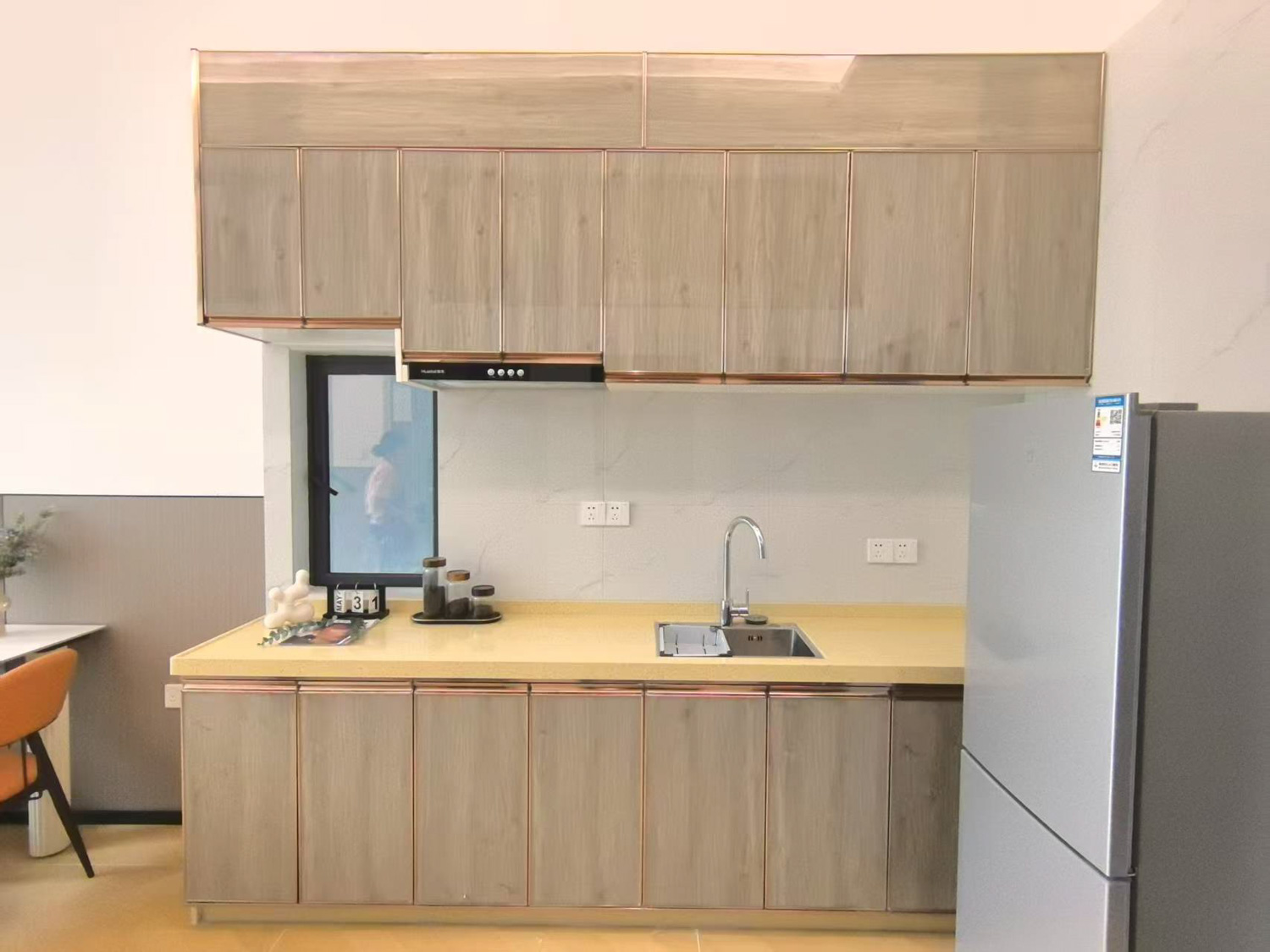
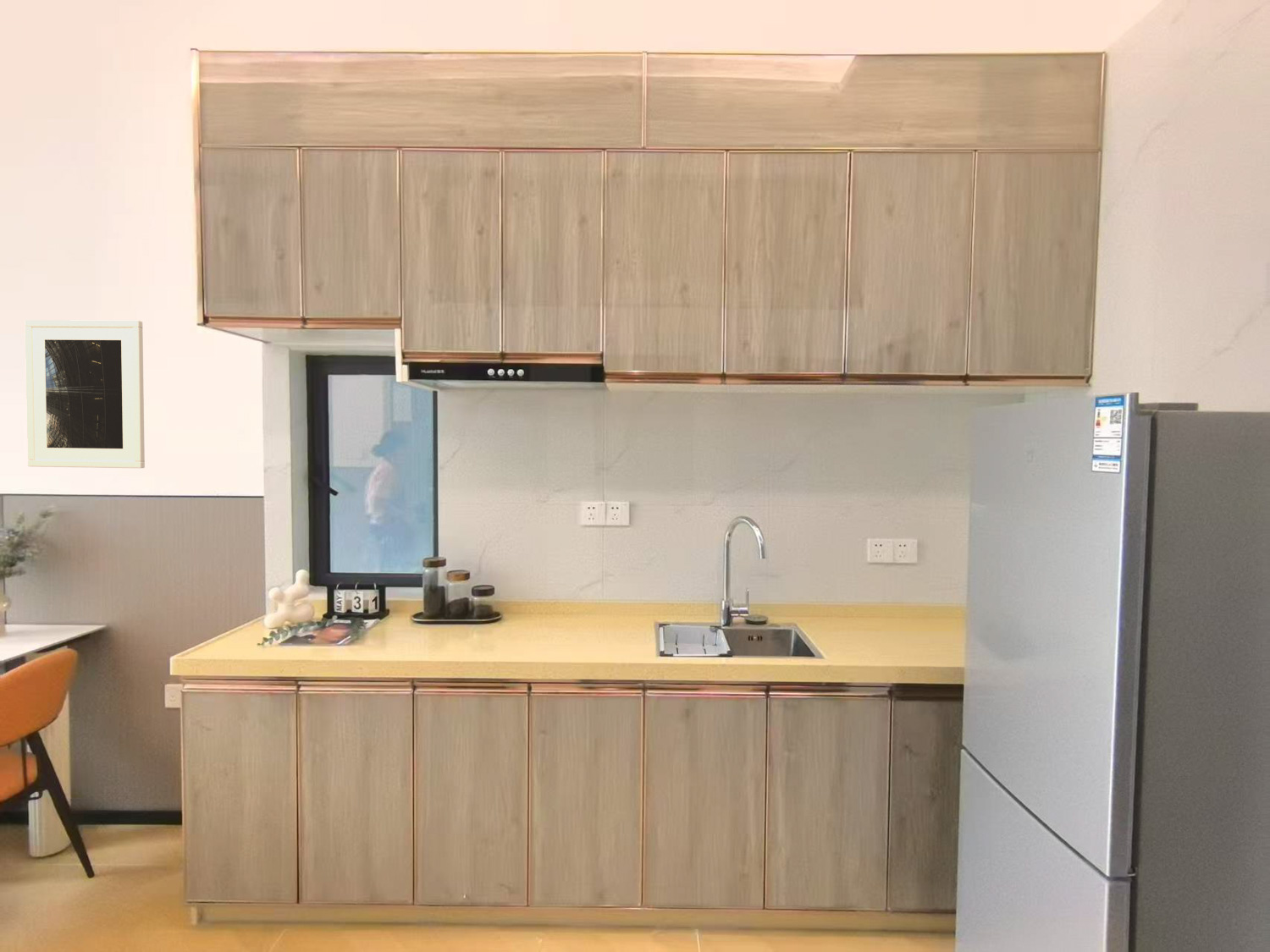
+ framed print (85, 393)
